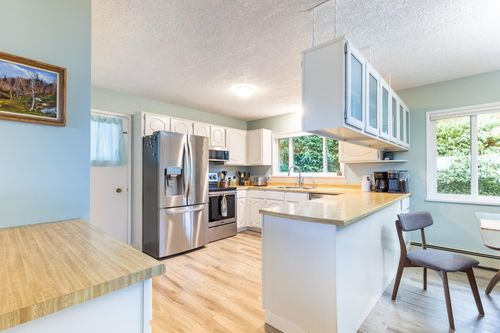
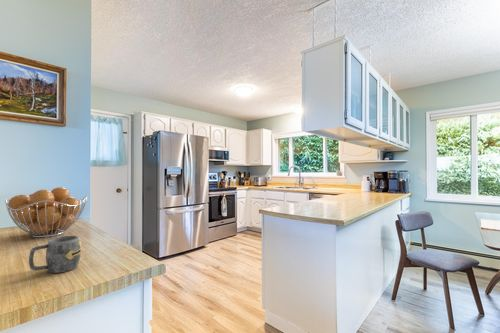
+ mug (56, 254)
+ fruit basket (49, 211)
